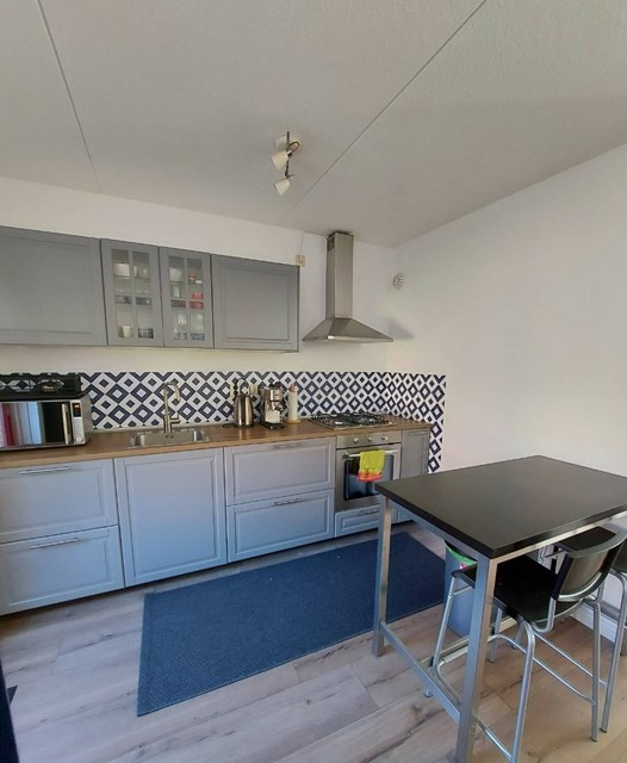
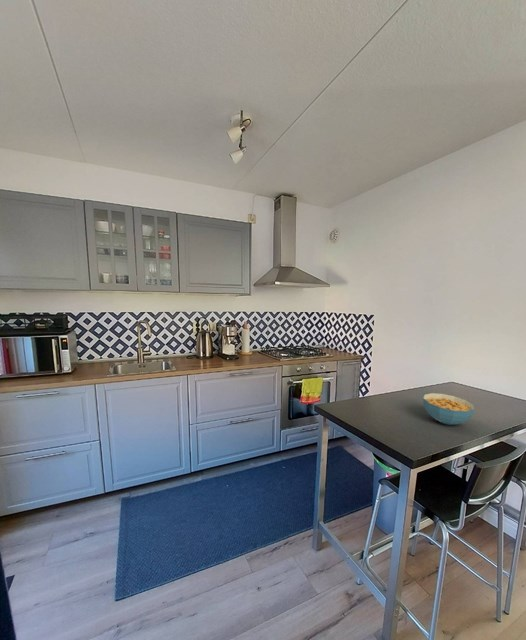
+ cereal bowl (446, 411)
